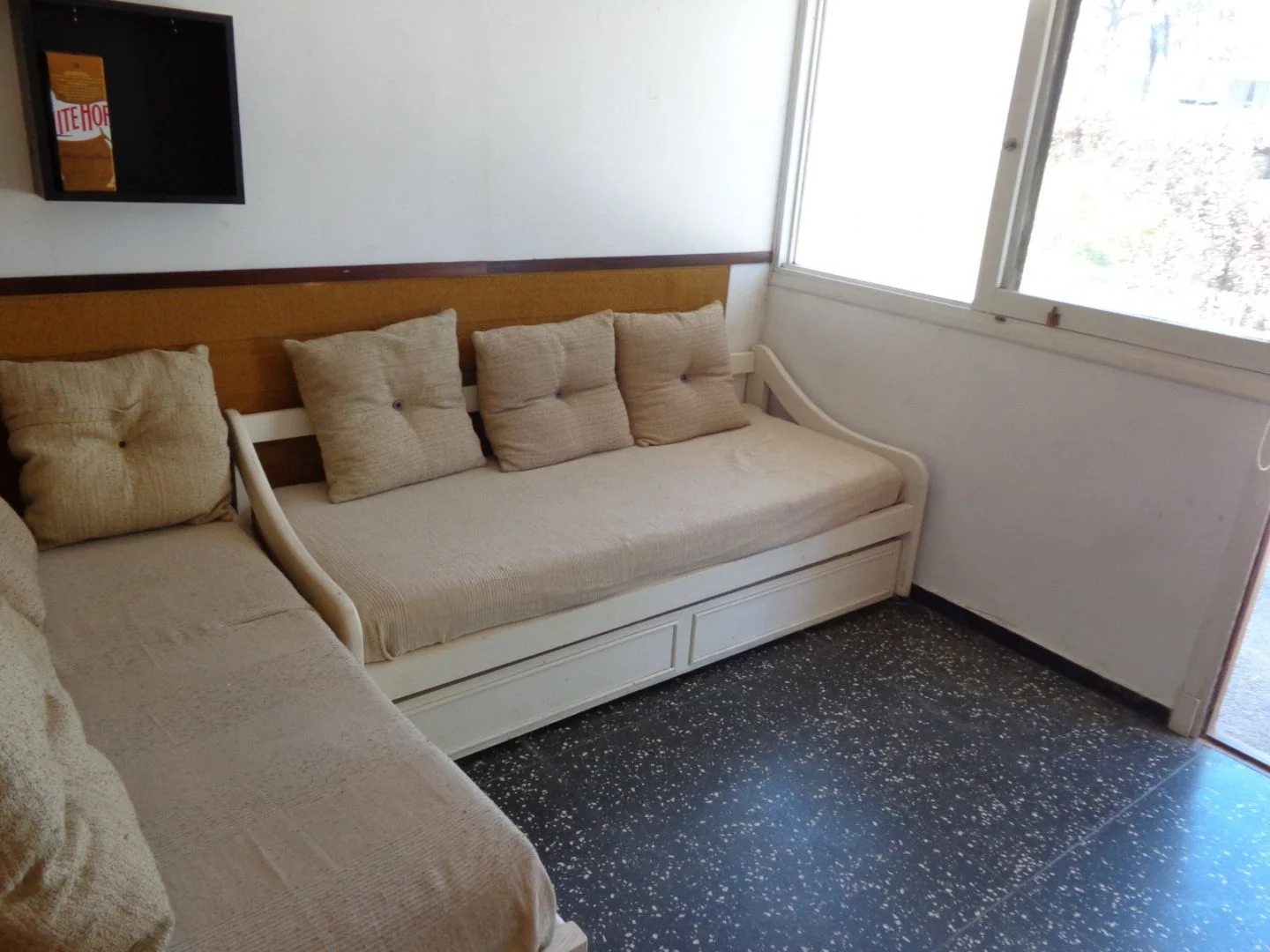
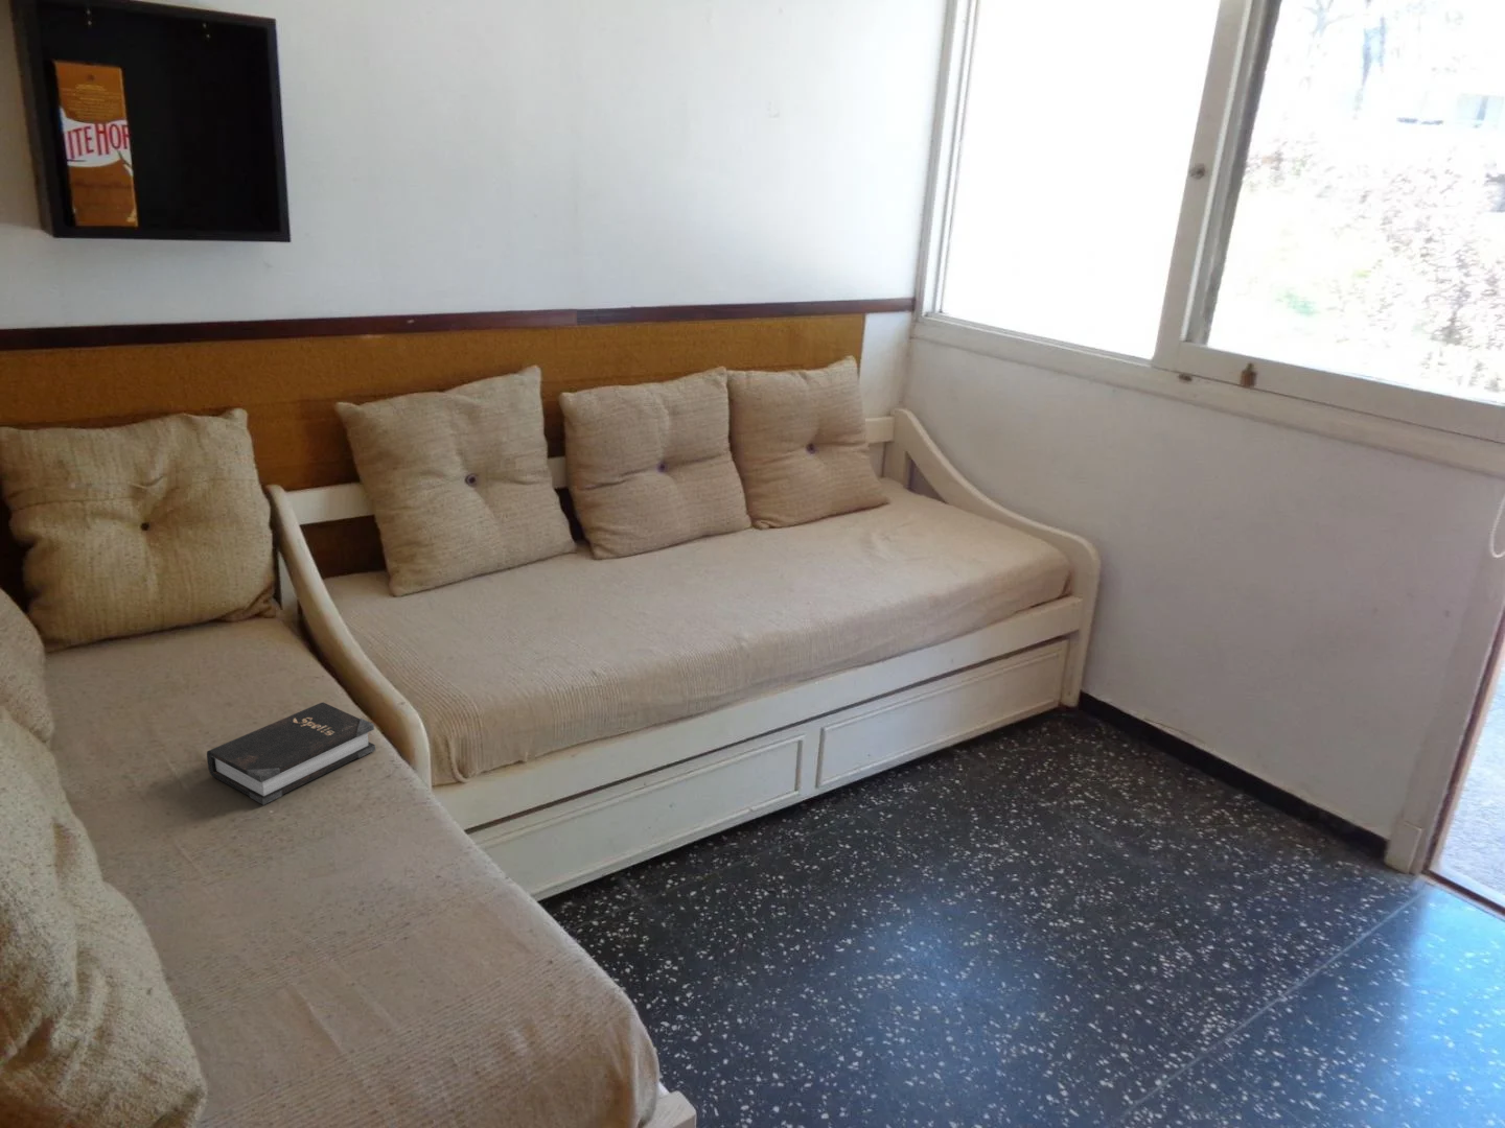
+ hardback book (293, 748)
